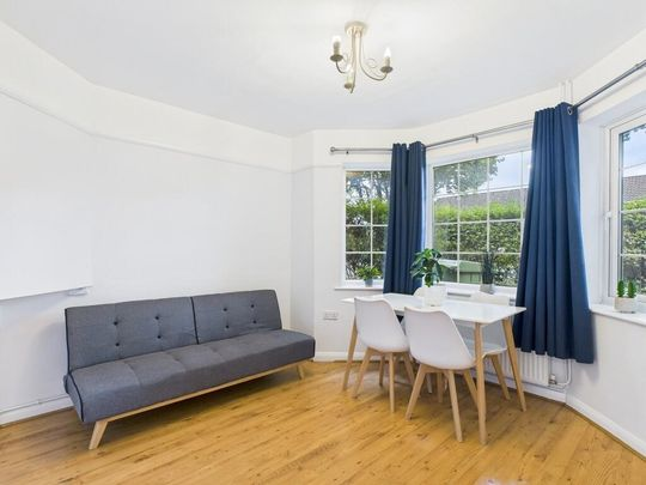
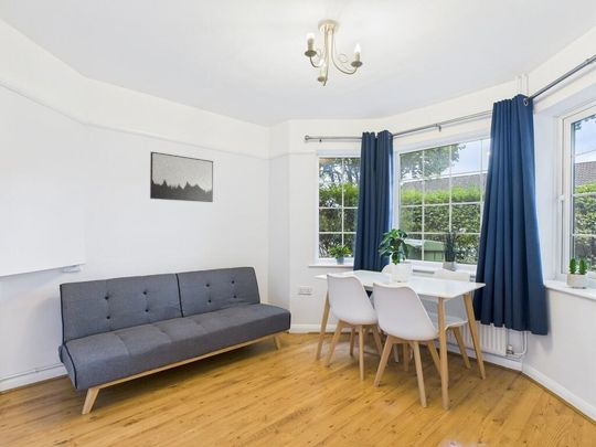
+ wall art (183, 178)
